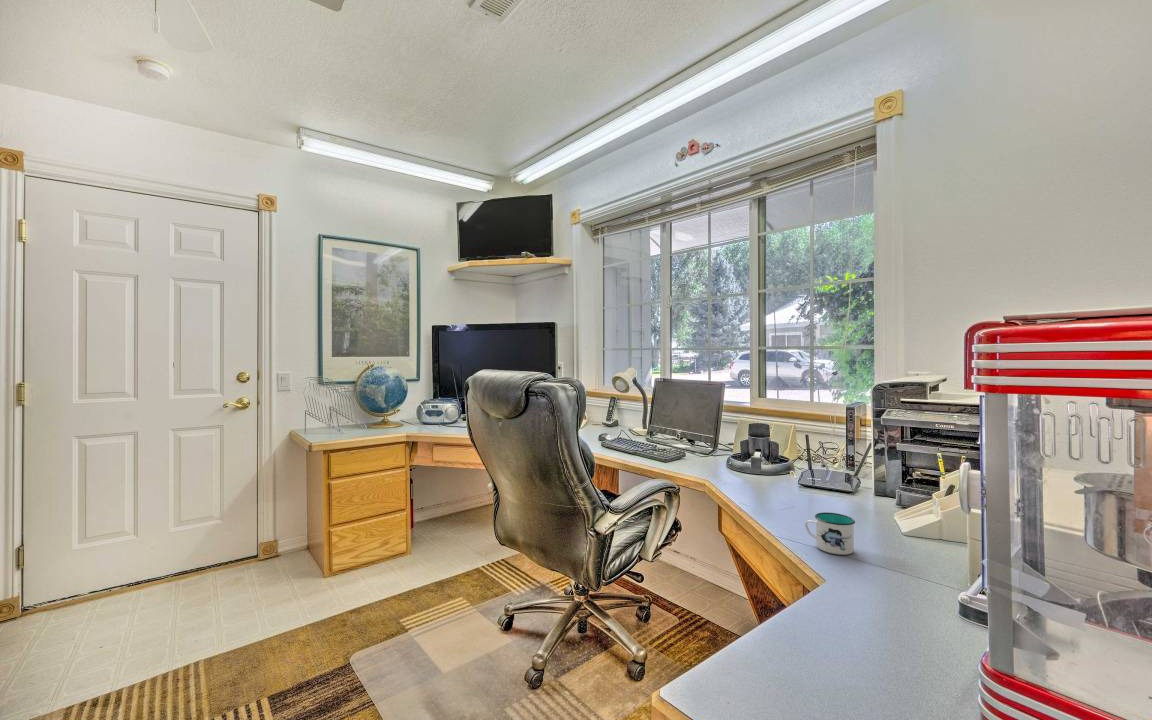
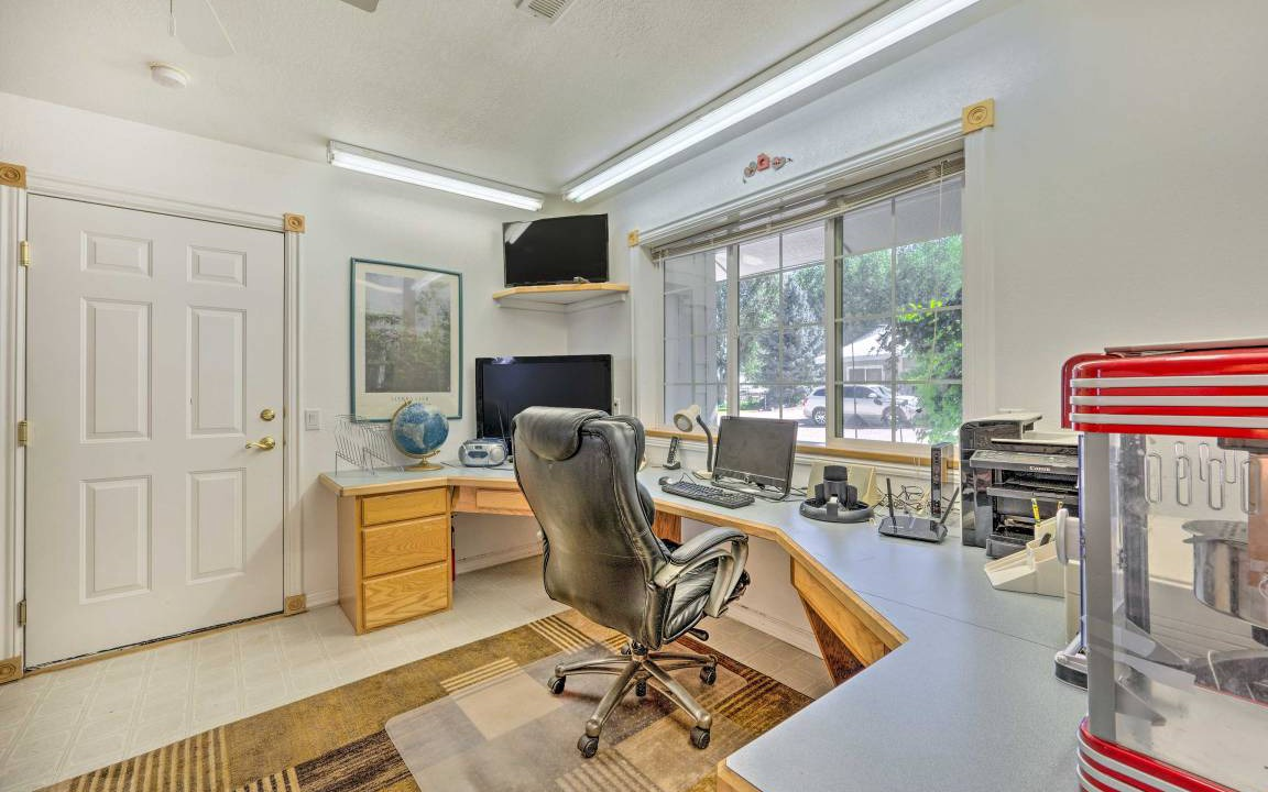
- mug (829, 532)
